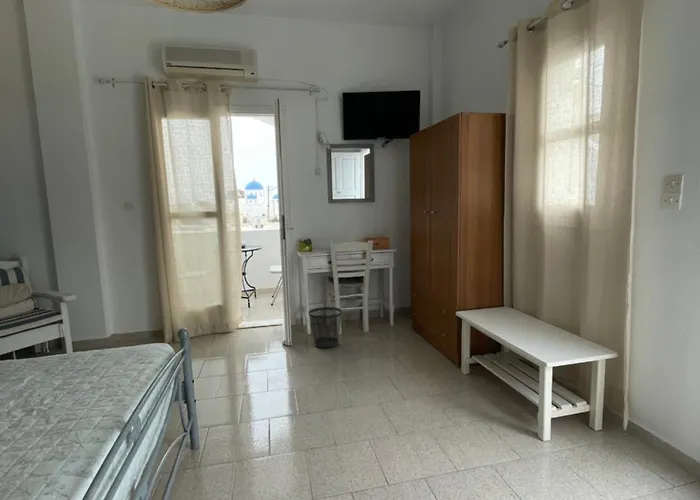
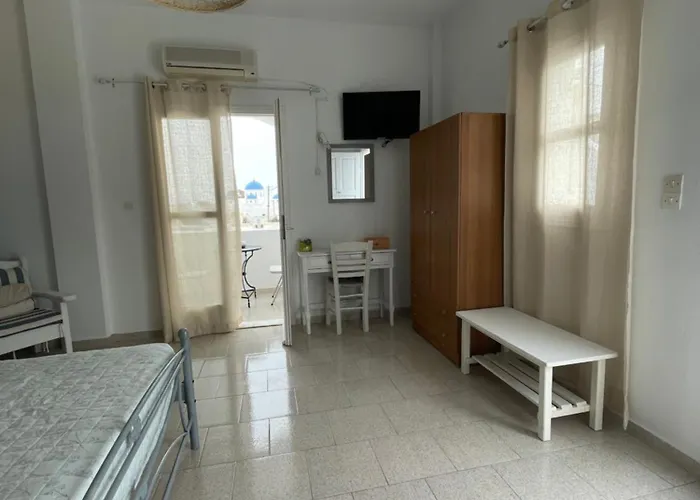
- wastebasket (326, 327)
